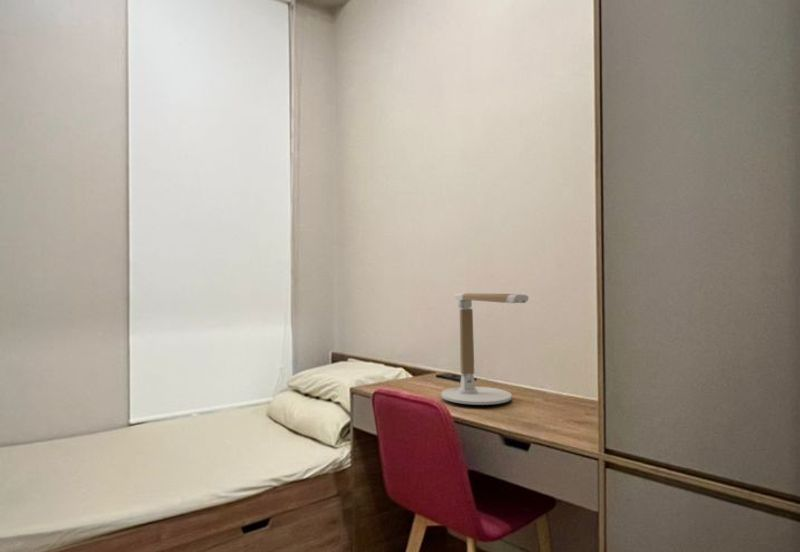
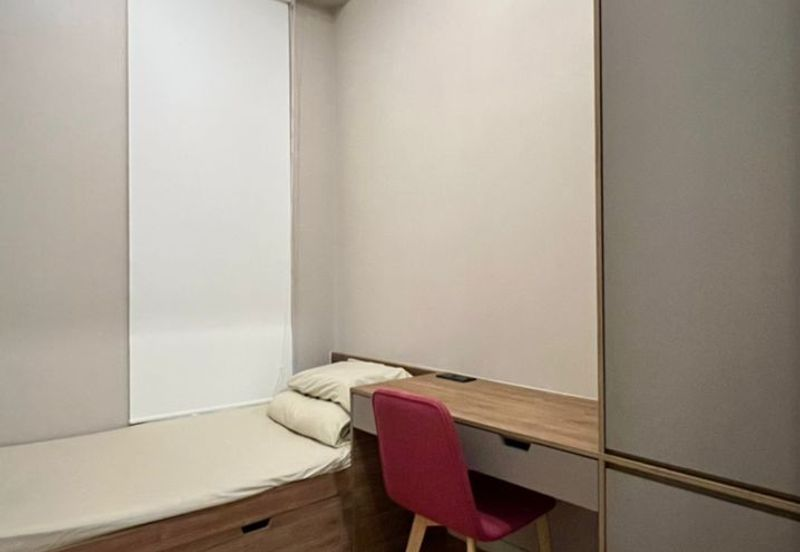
- desk lamp (473, 348)
